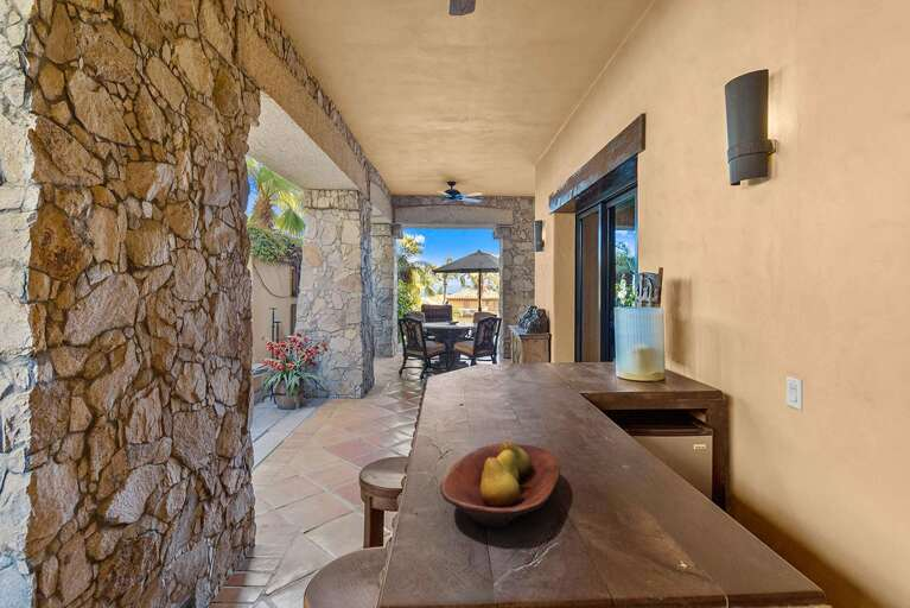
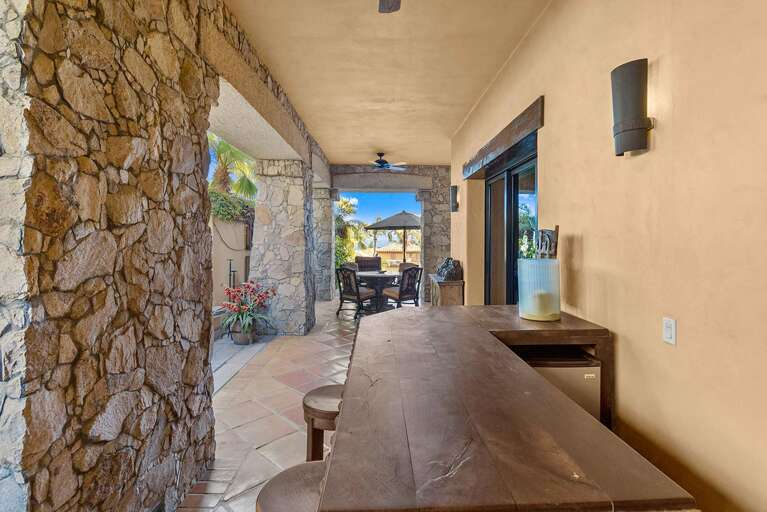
- fruit bowl (503, 473)
